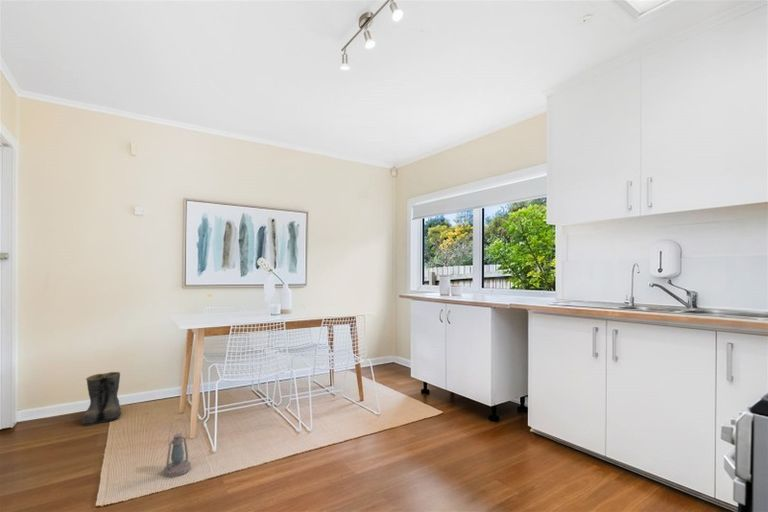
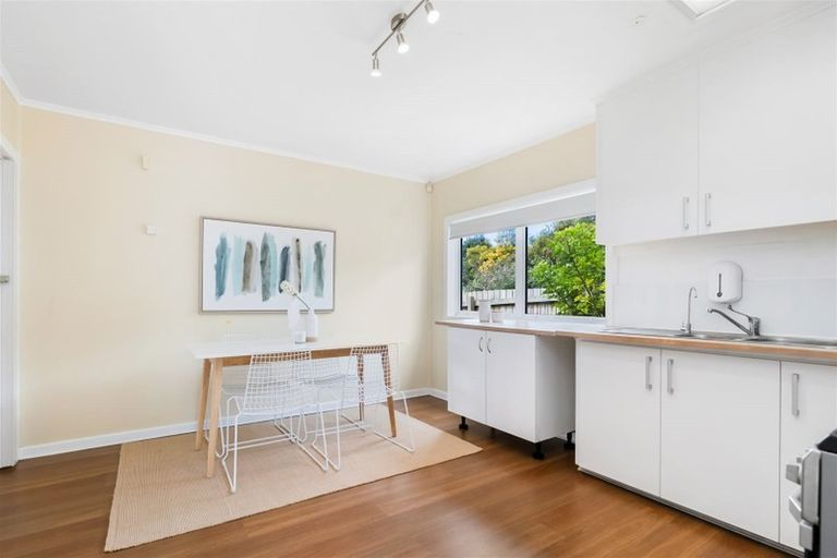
- boots (102, 396)
- lantern (177, 445)
